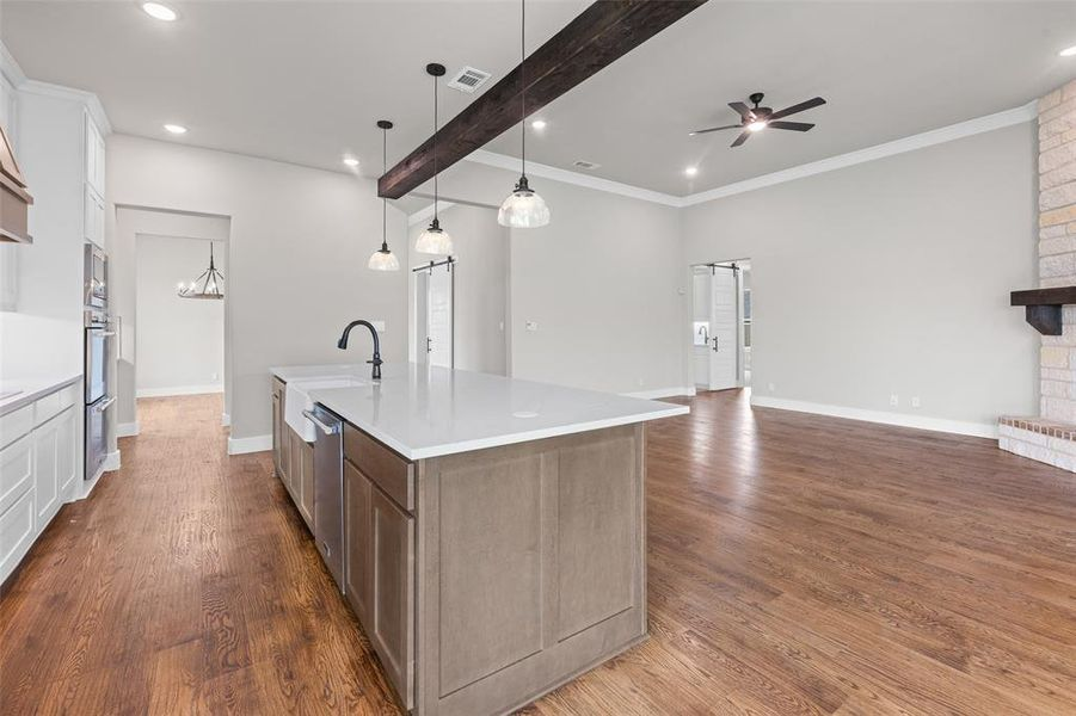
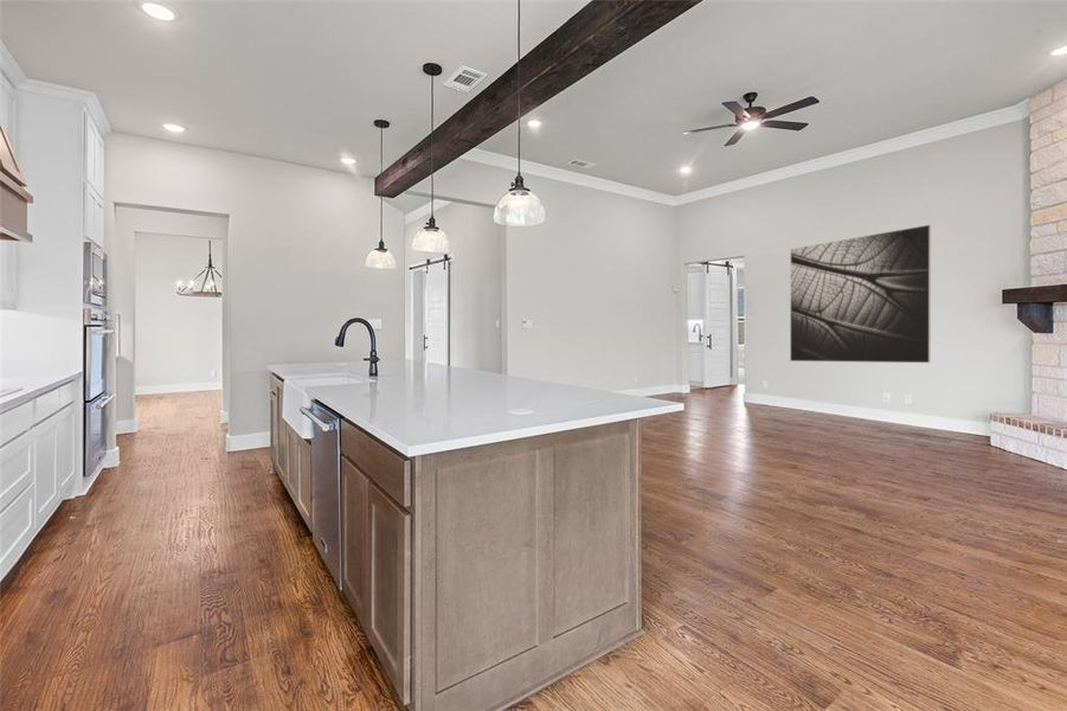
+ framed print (853, 300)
